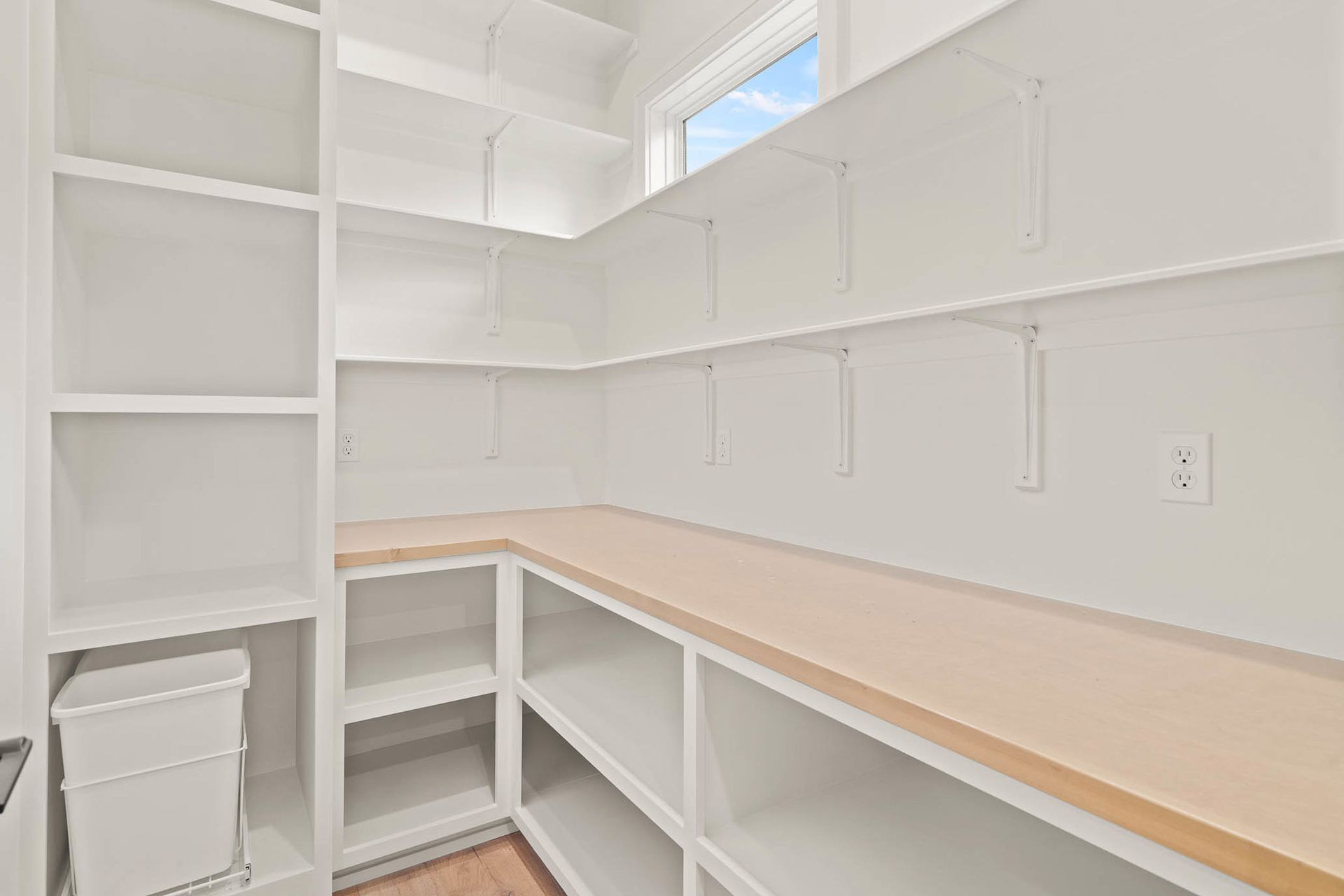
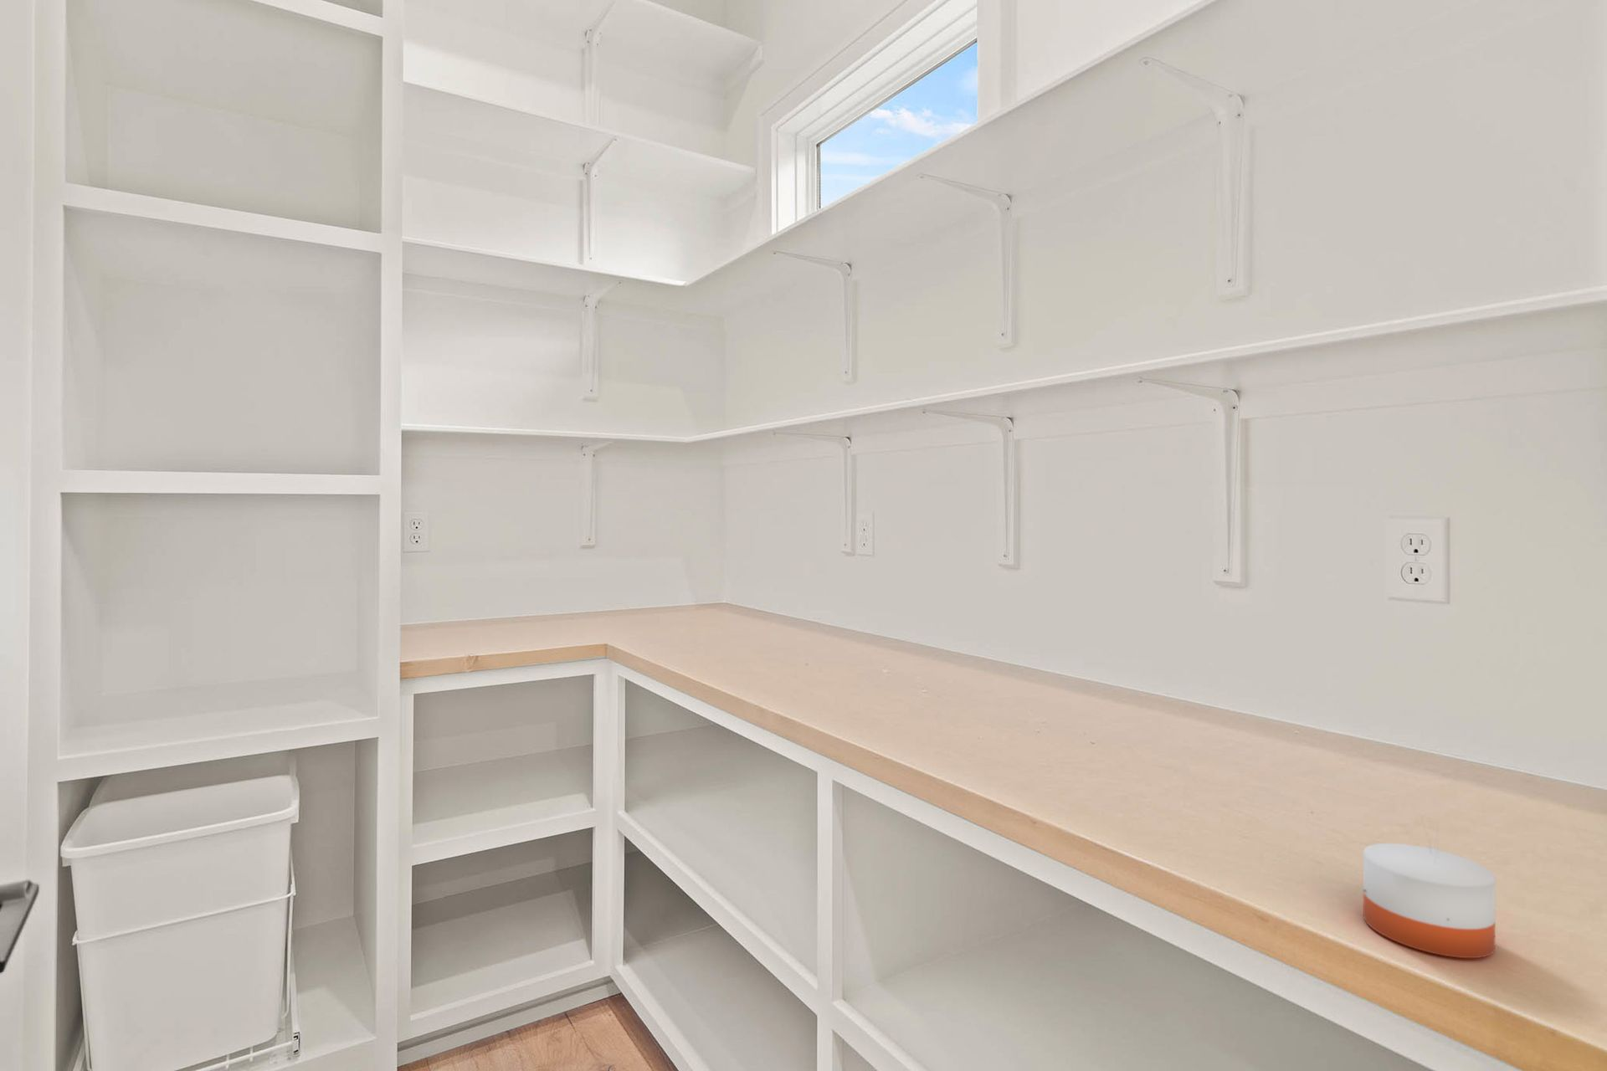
+ candle (1426, 859)
